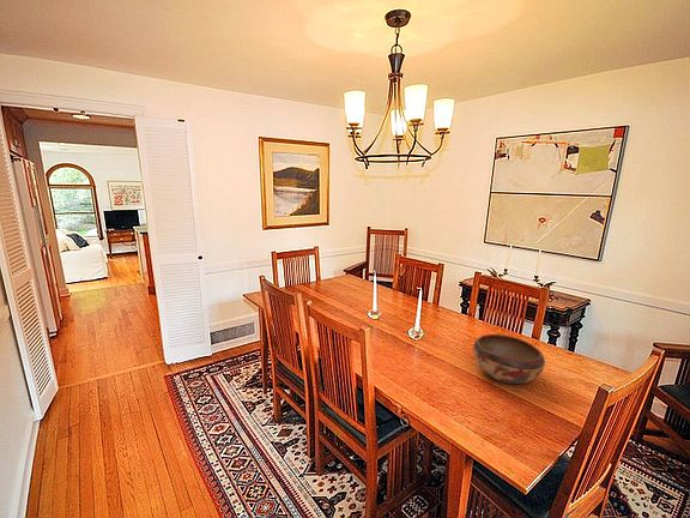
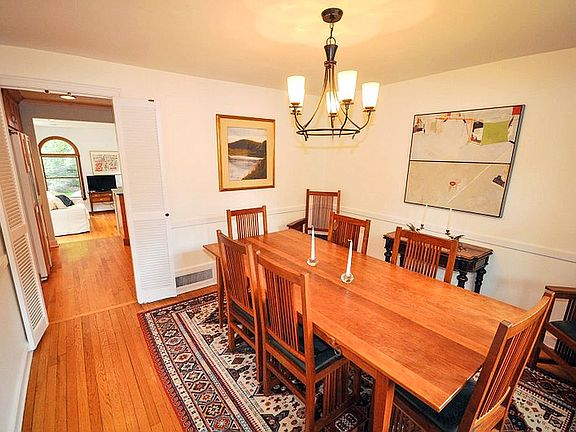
- decorative bowl (507, 360)
